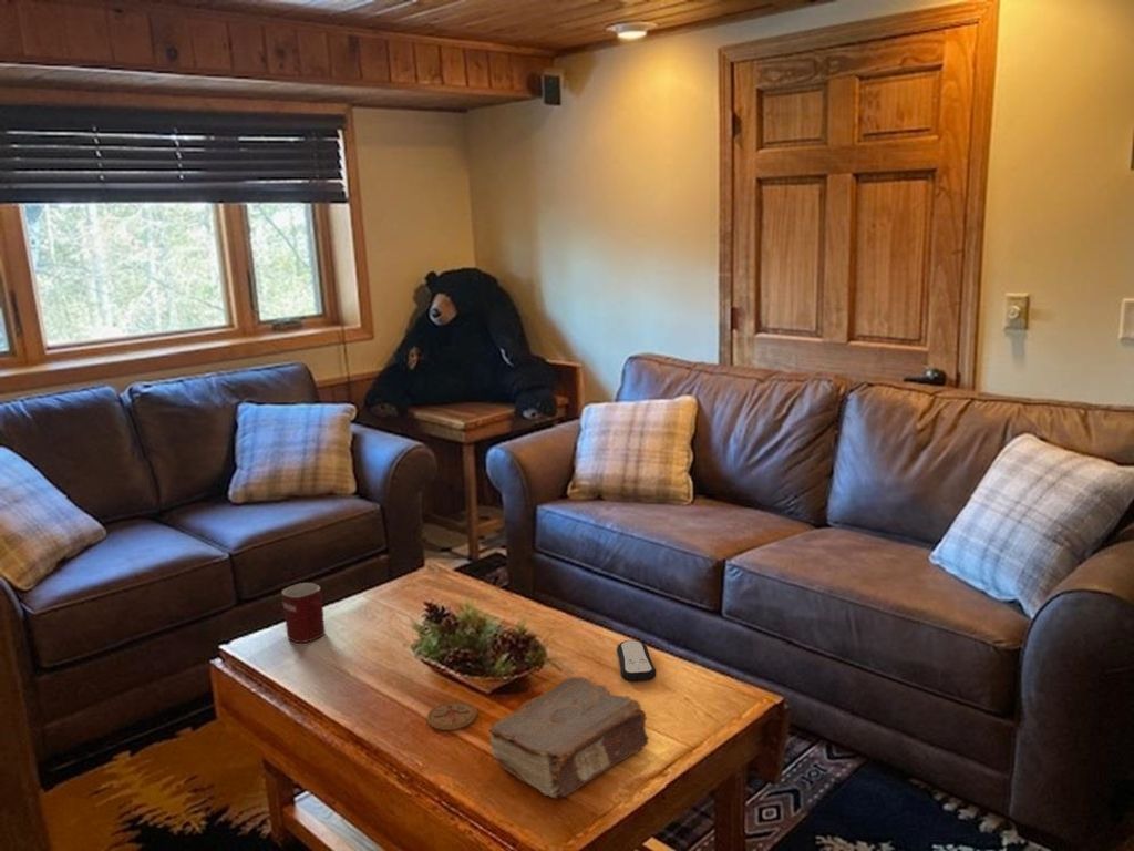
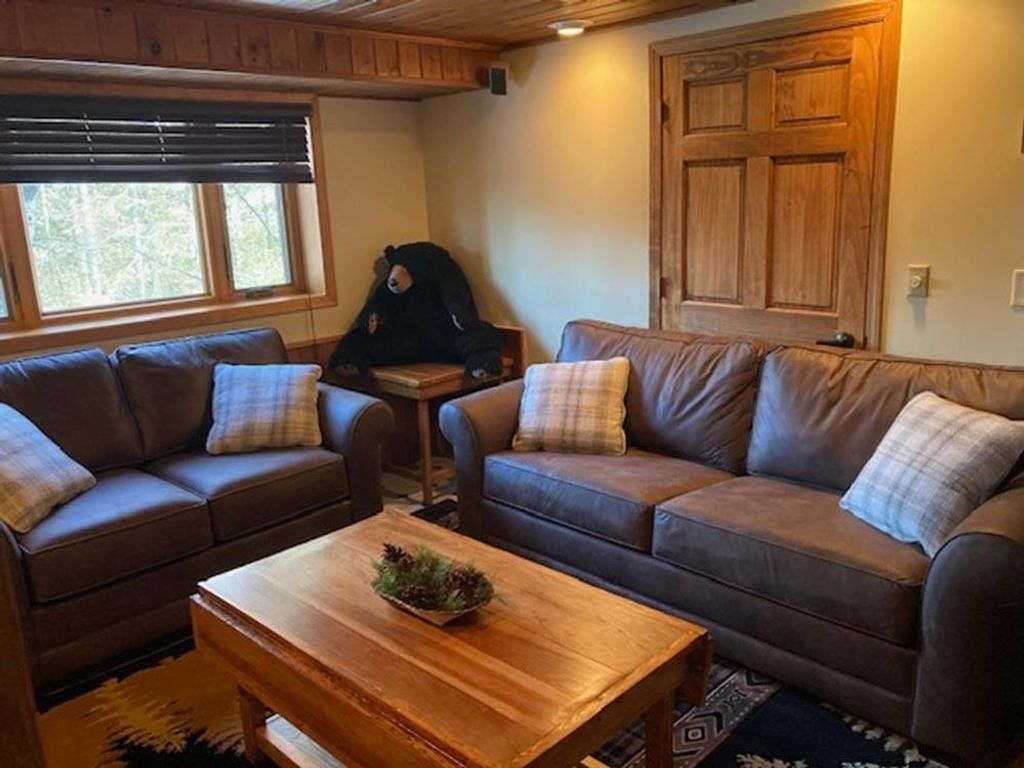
- mug (308, 614)
- remote control (635, 659)
- book (569, 731)
- coaster (452, 715)
